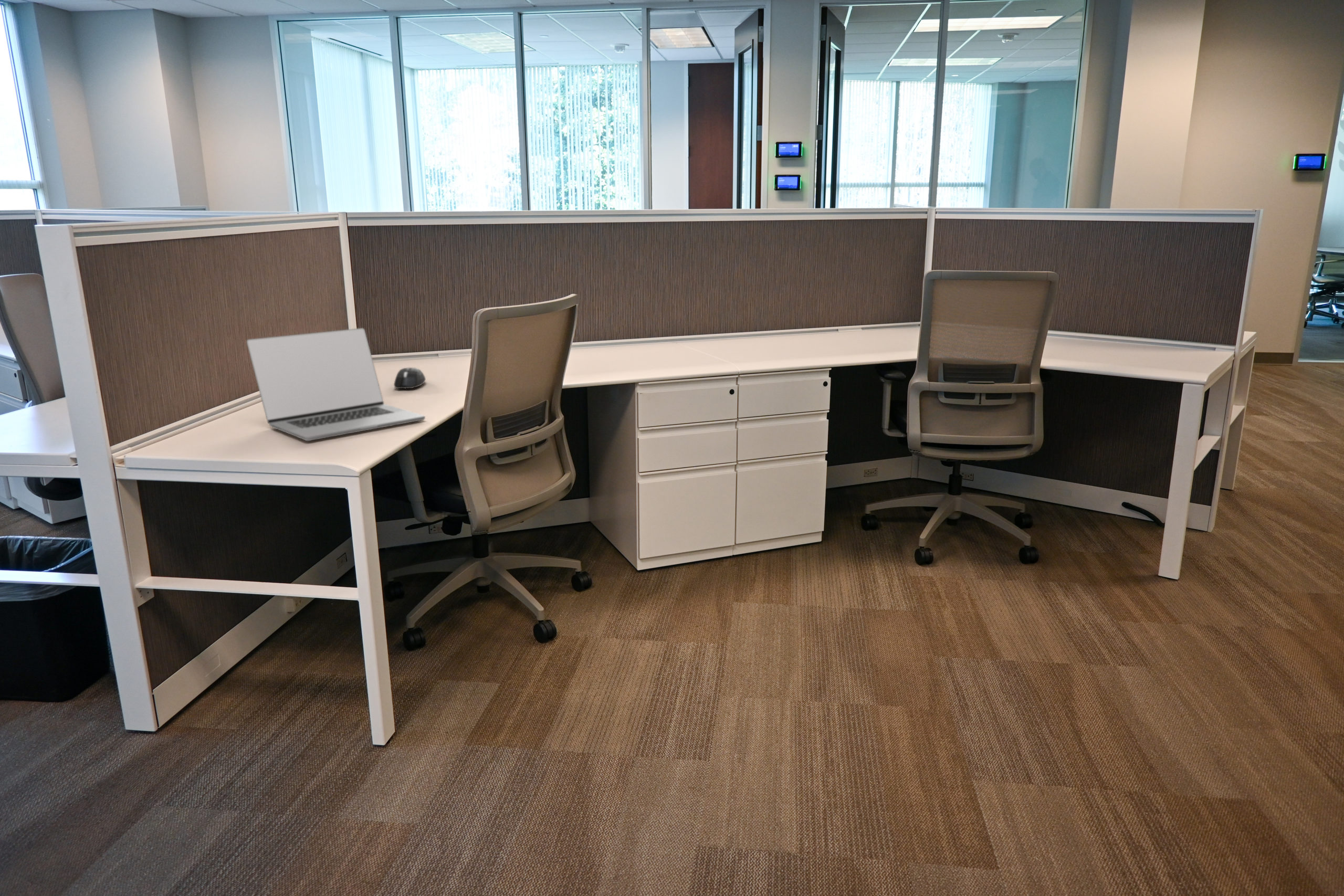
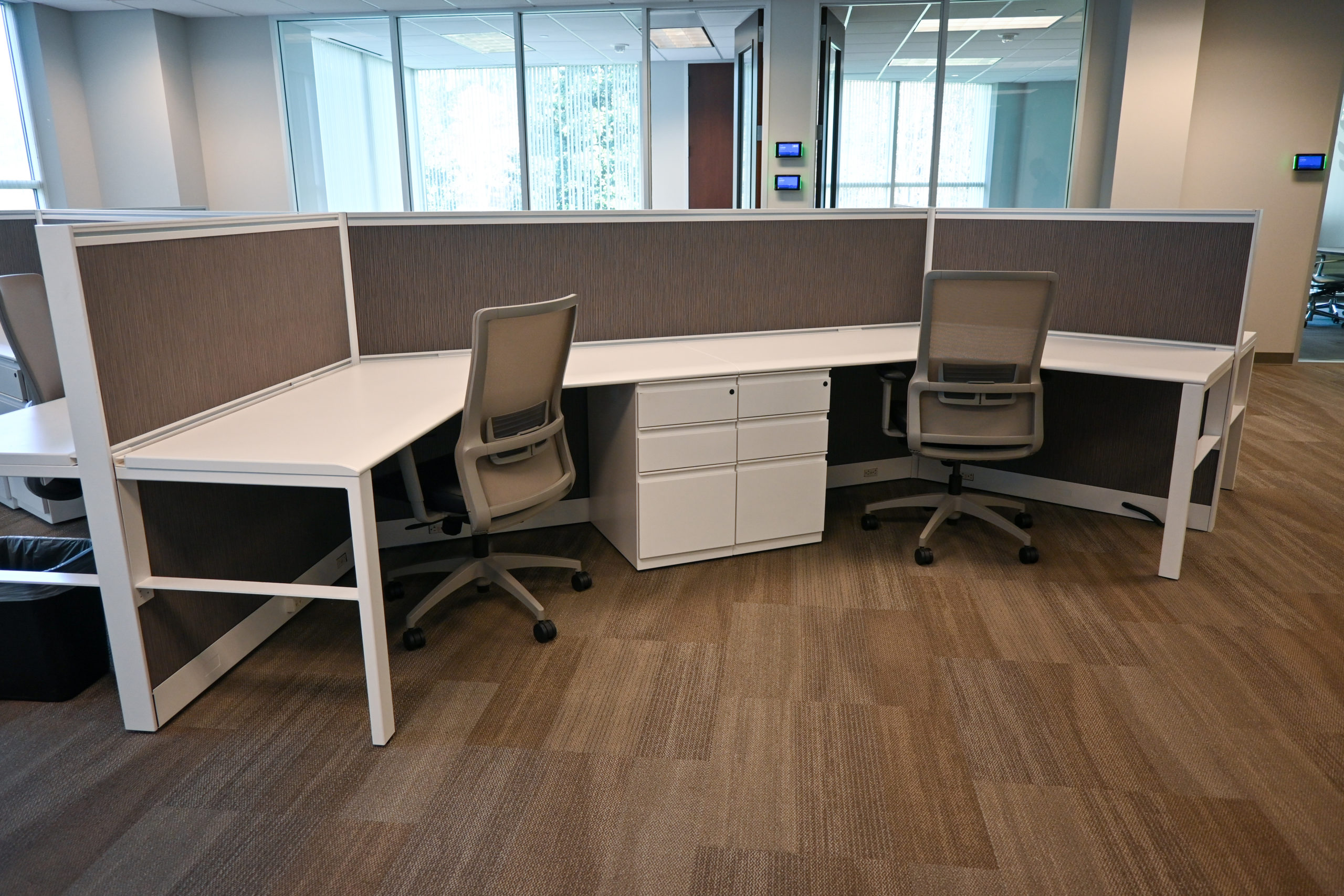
- laptop (337, 380)
- mouse (411, 376)
